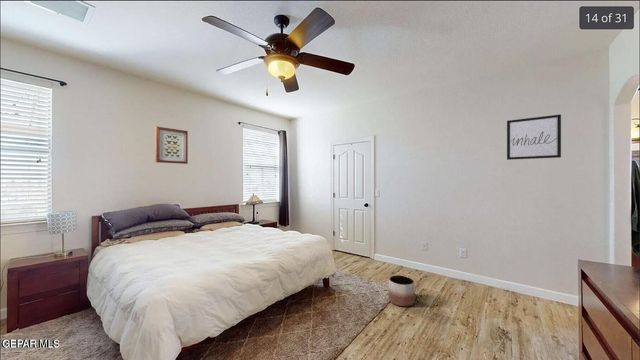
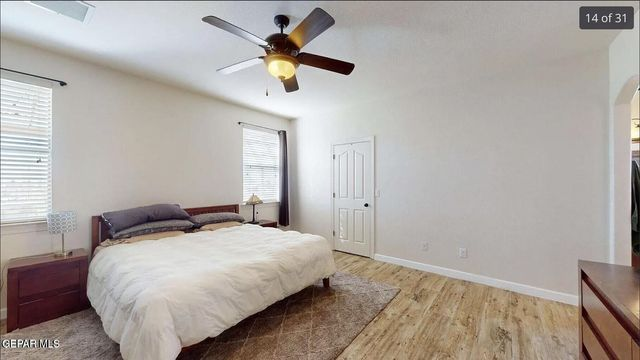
- wall art (532, 138)
- planter (401, 290)
- wall art (172, 146)
